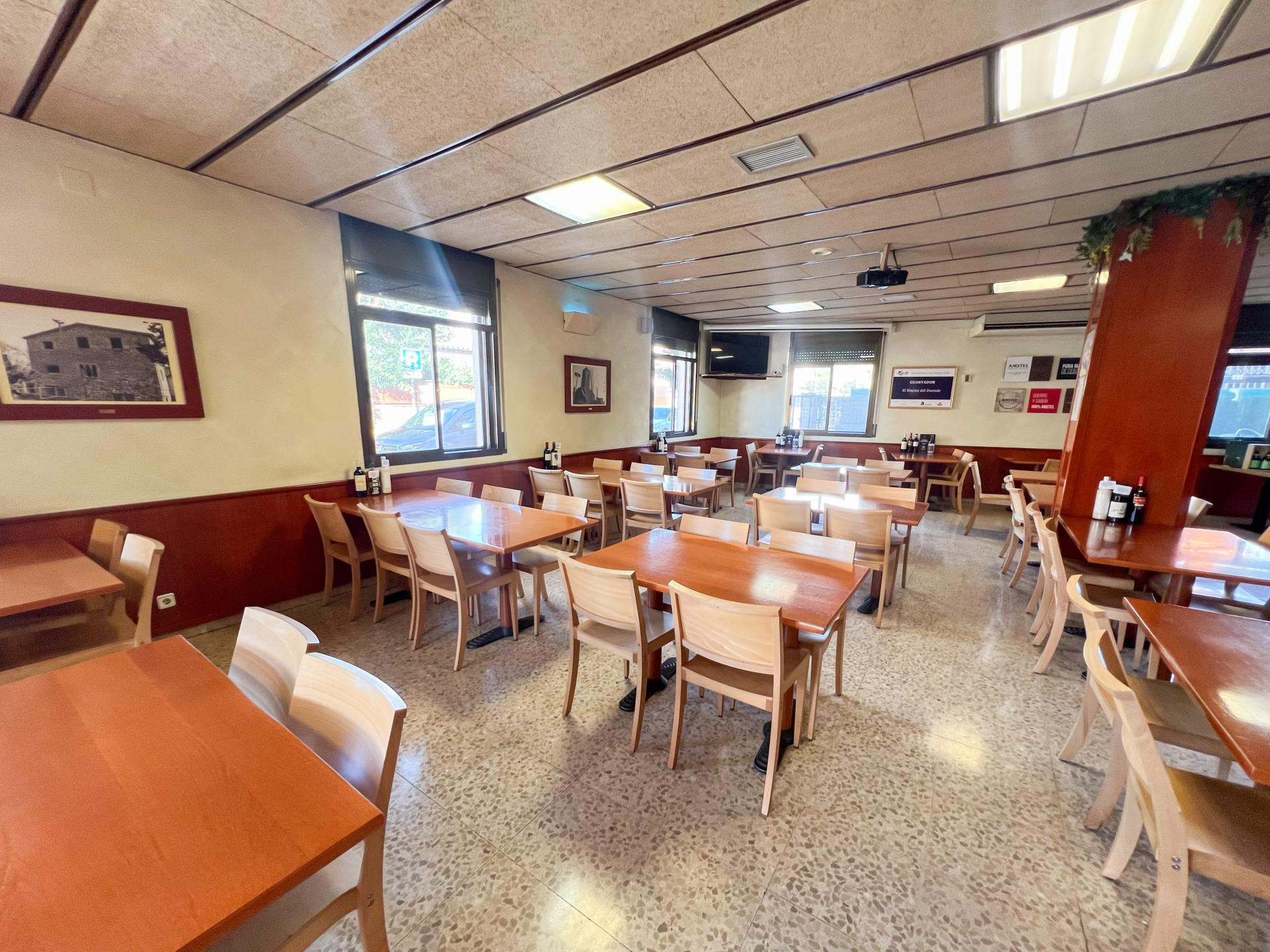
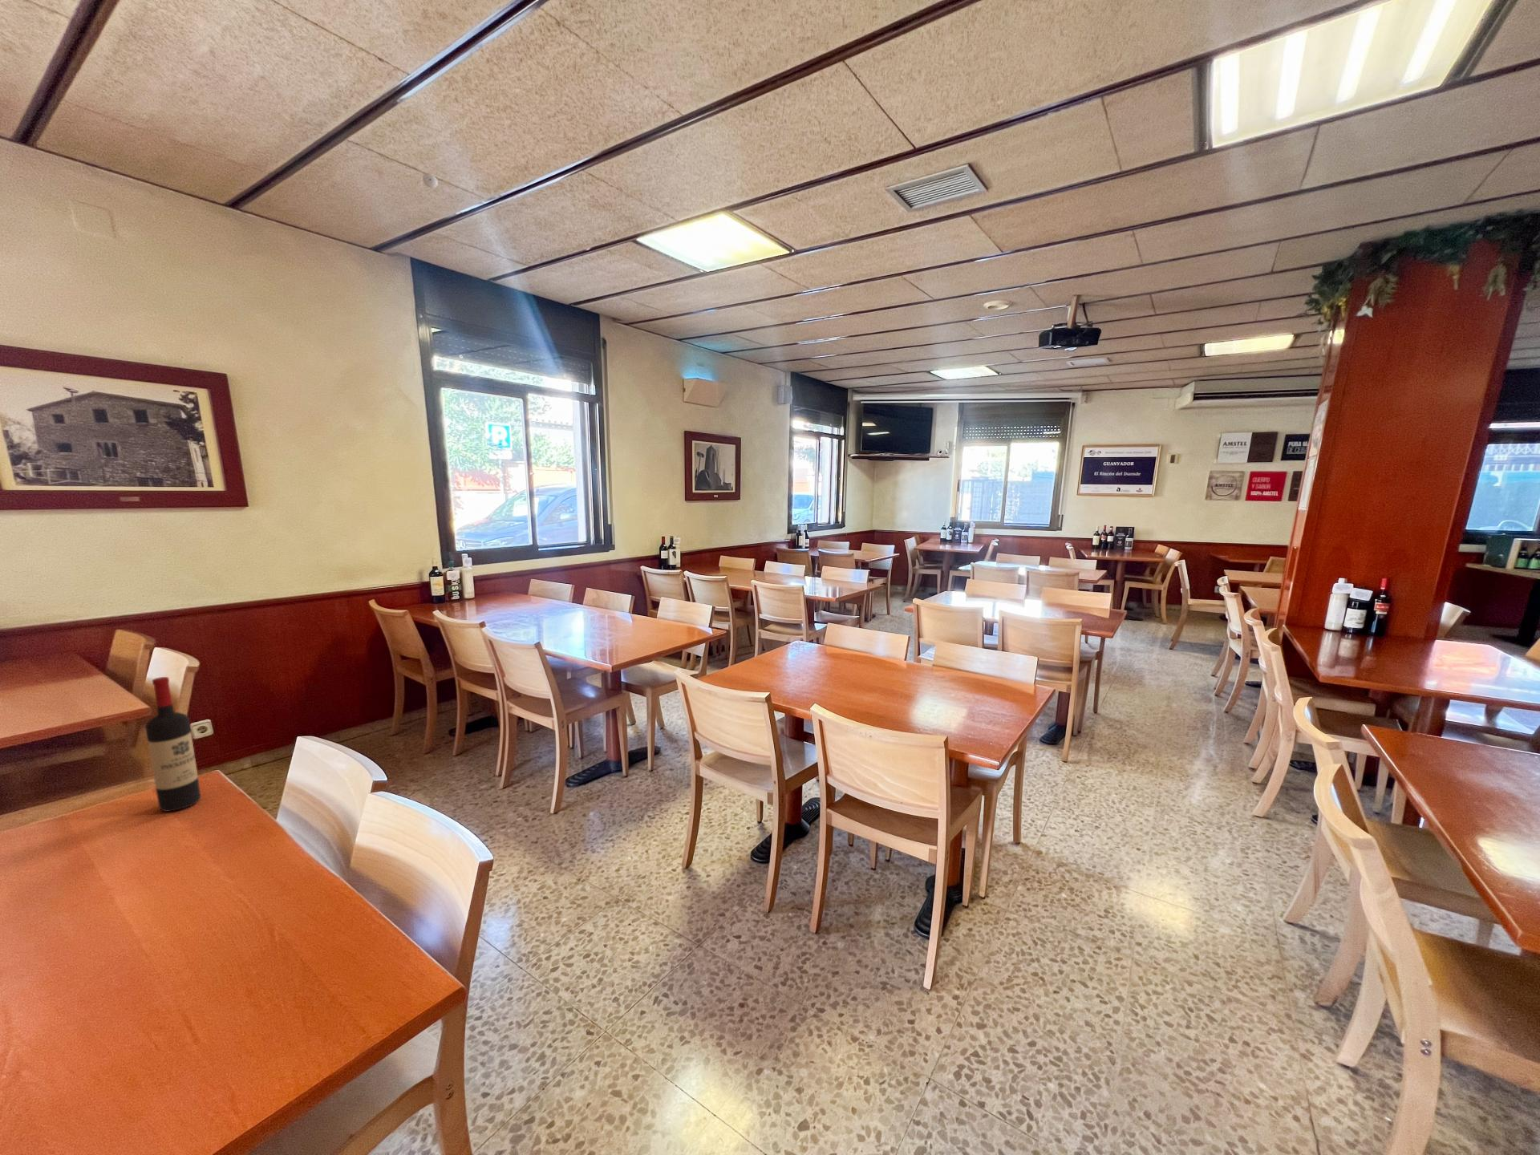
+ wine bottle (170, 742)
+ smoke detector (430, 181)
